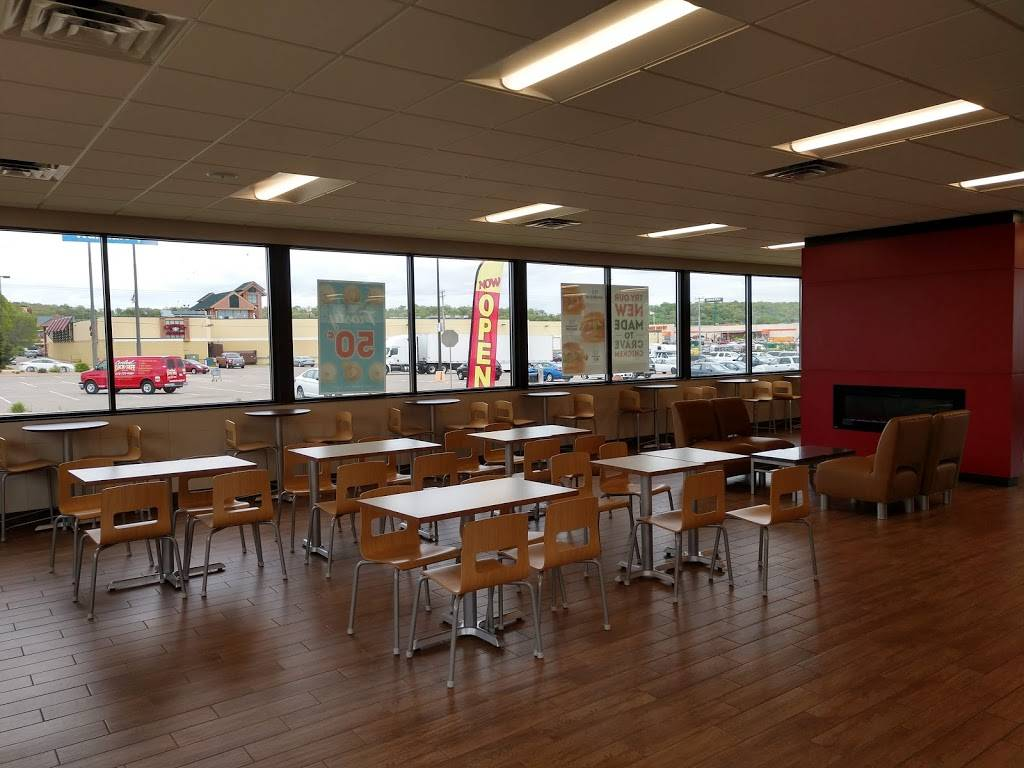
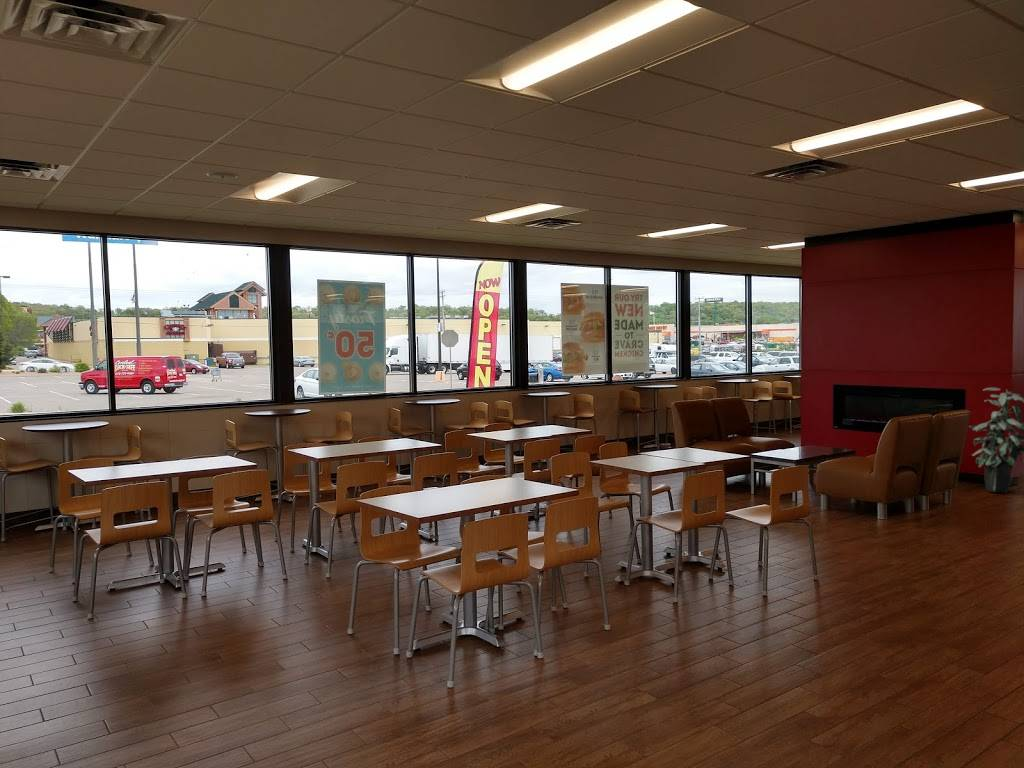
+ indoor plant (998, 439)
